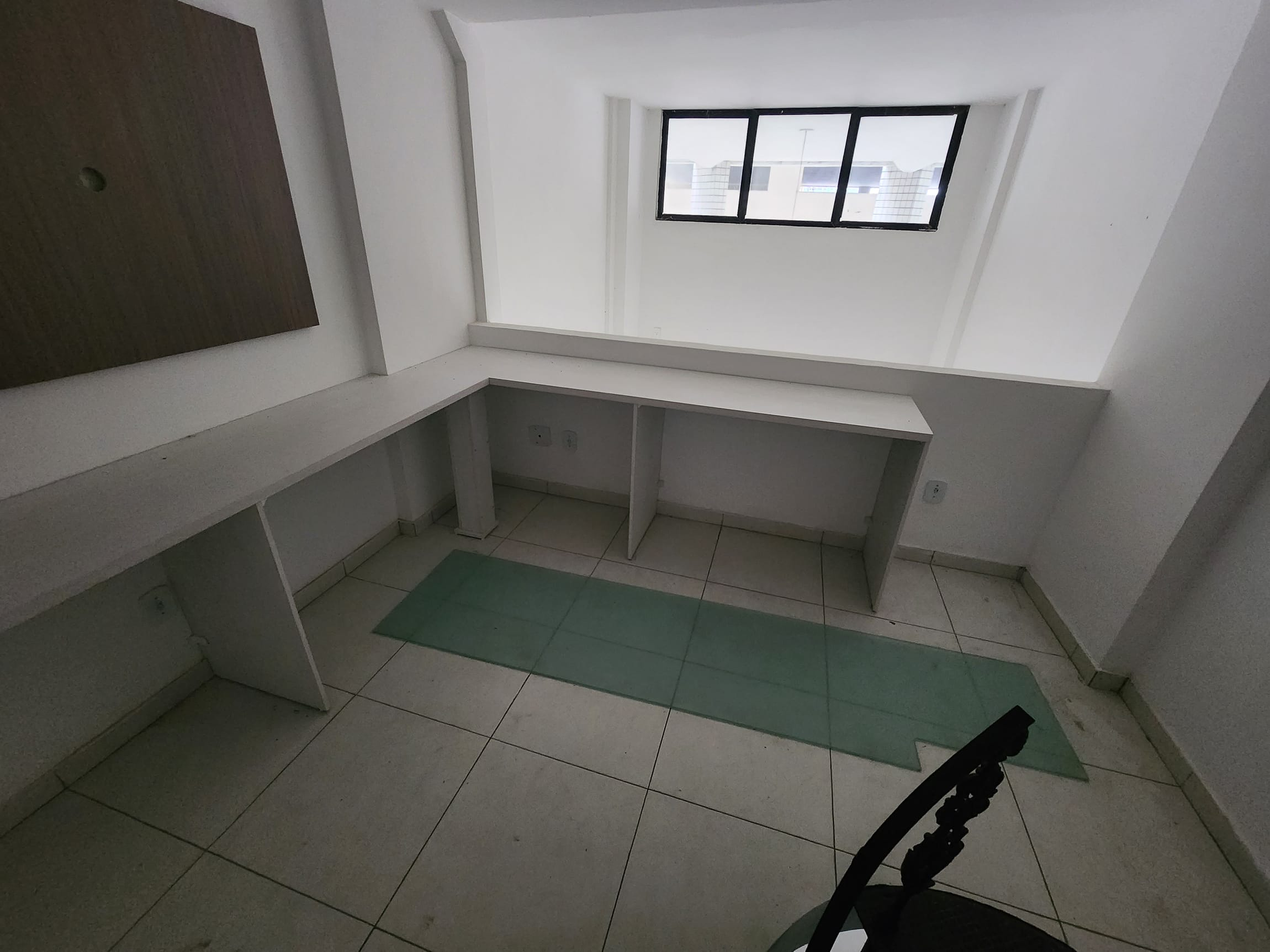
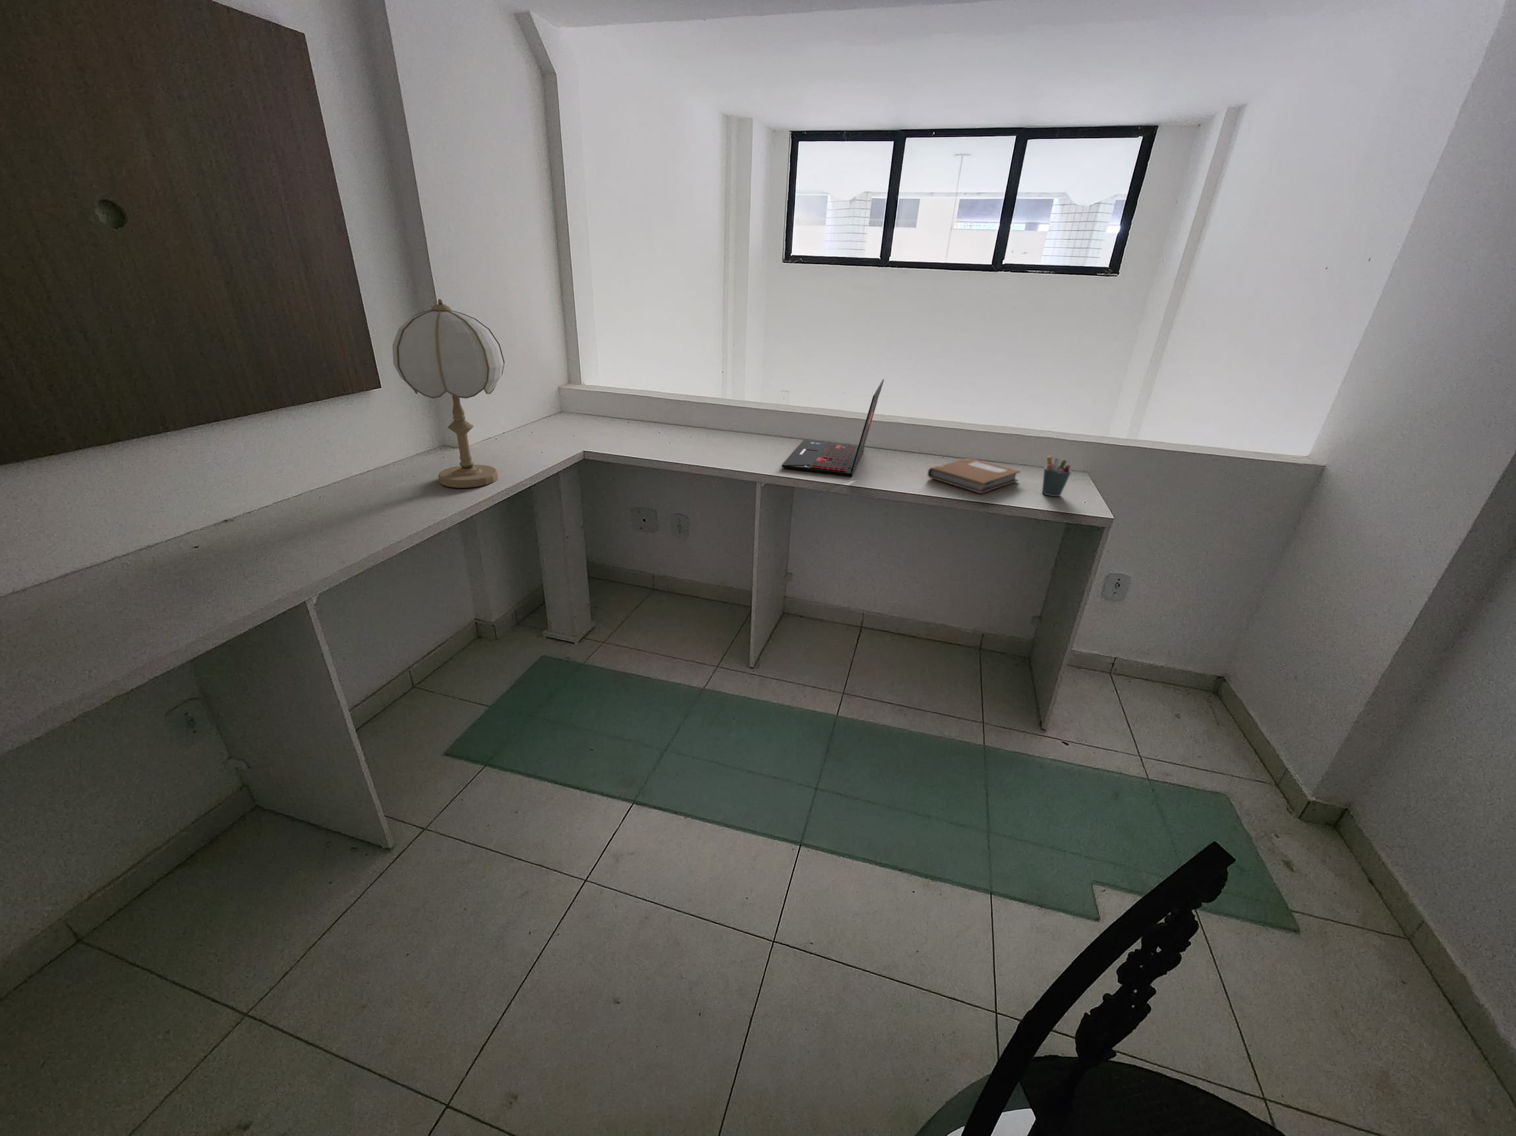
+ laptop (832, 443)
+ pen holder (1055, 475)
+ table lamp (455, 395)
+ notebook (974, 474)
